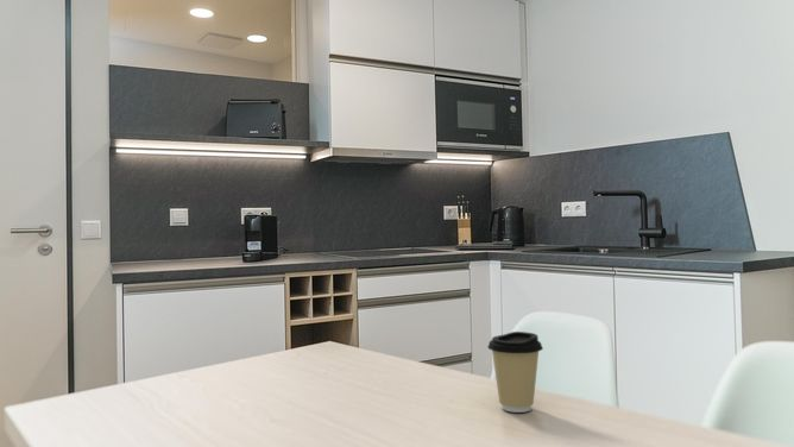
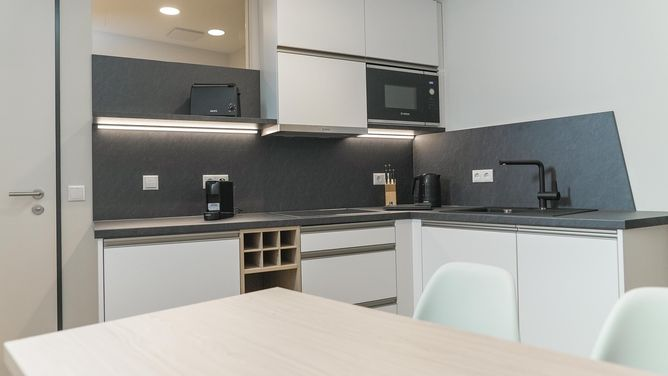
- coffee cup (515, 371)
